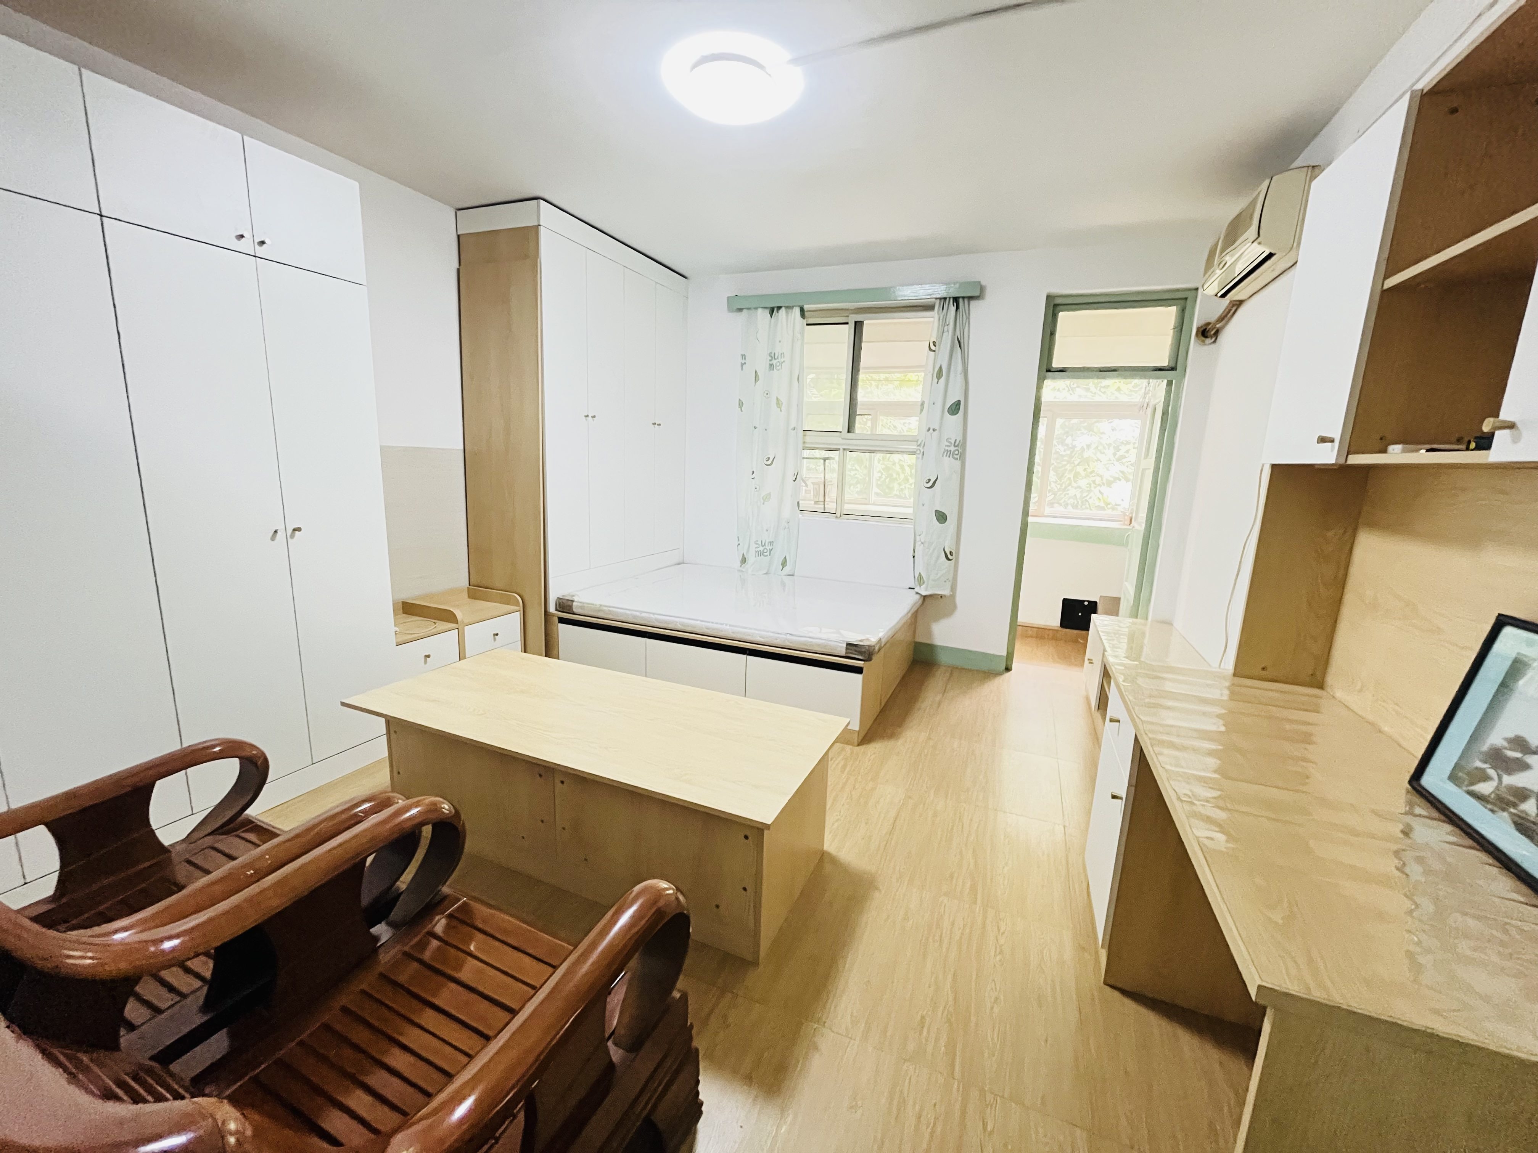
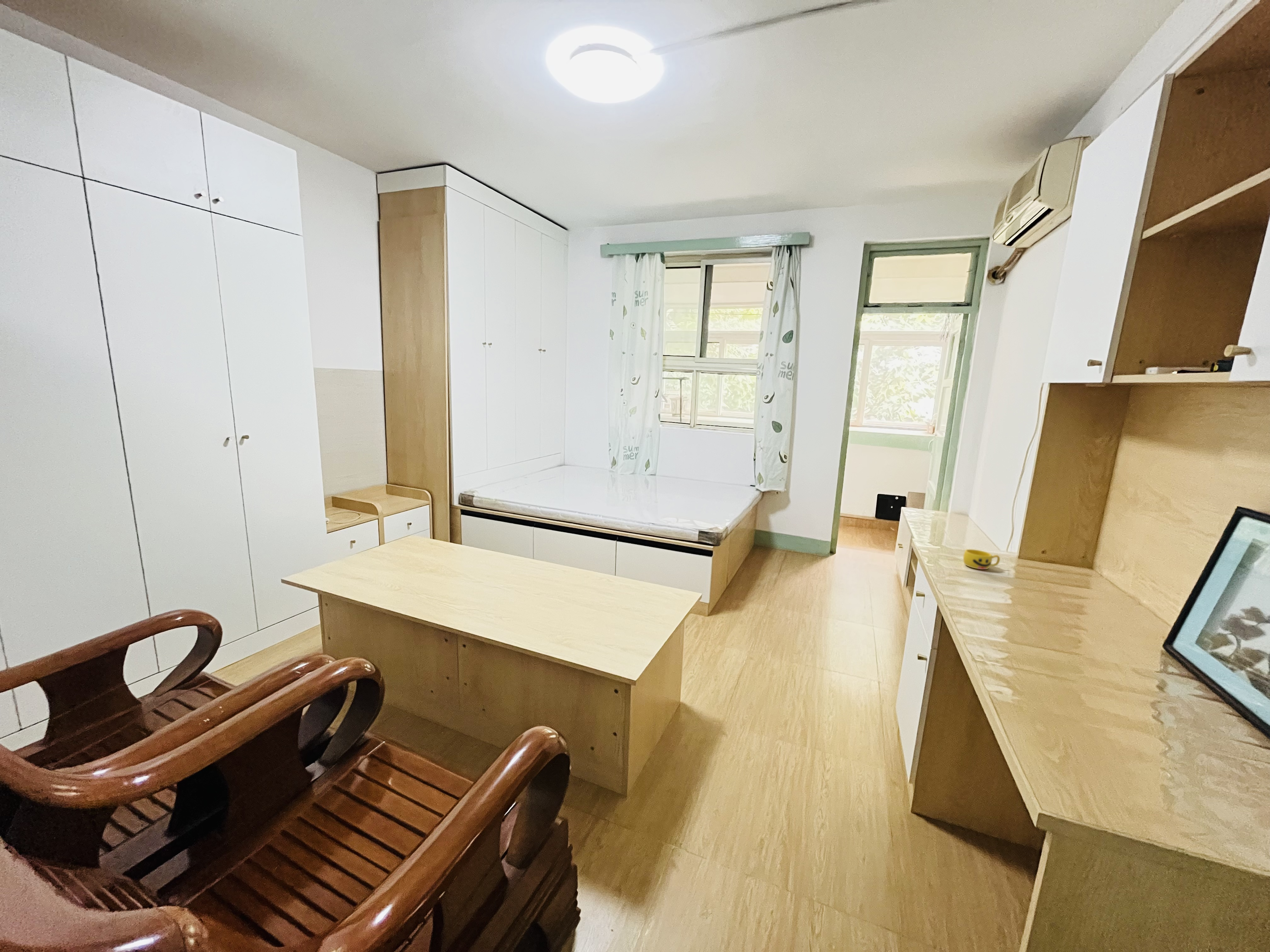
+ cup (981, 560)
